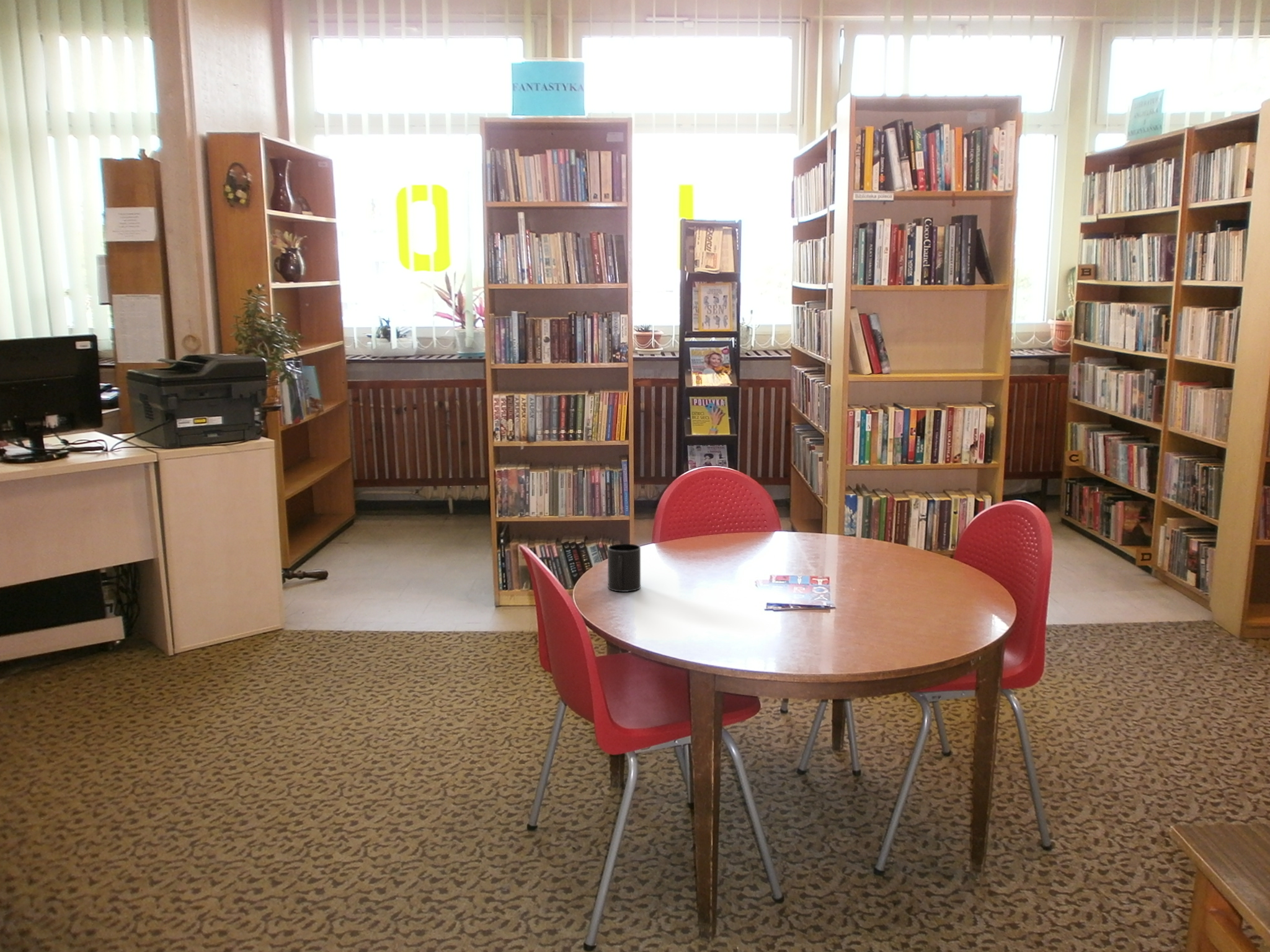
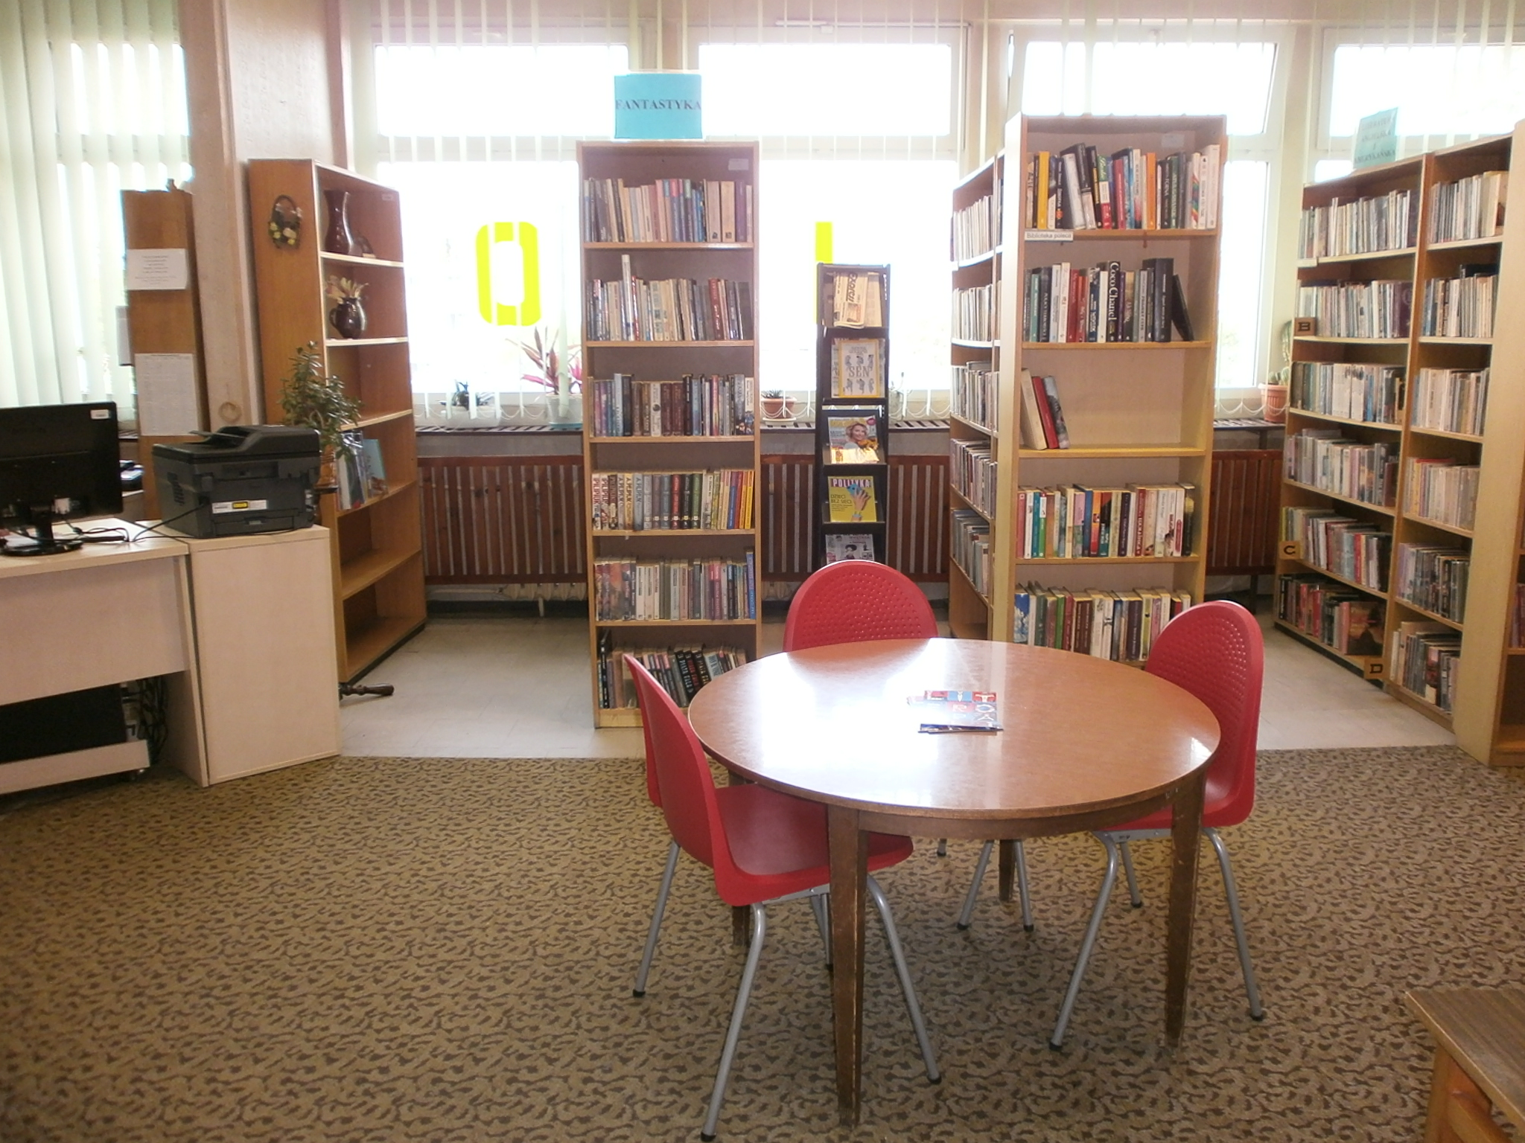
- mug (623, 568)
